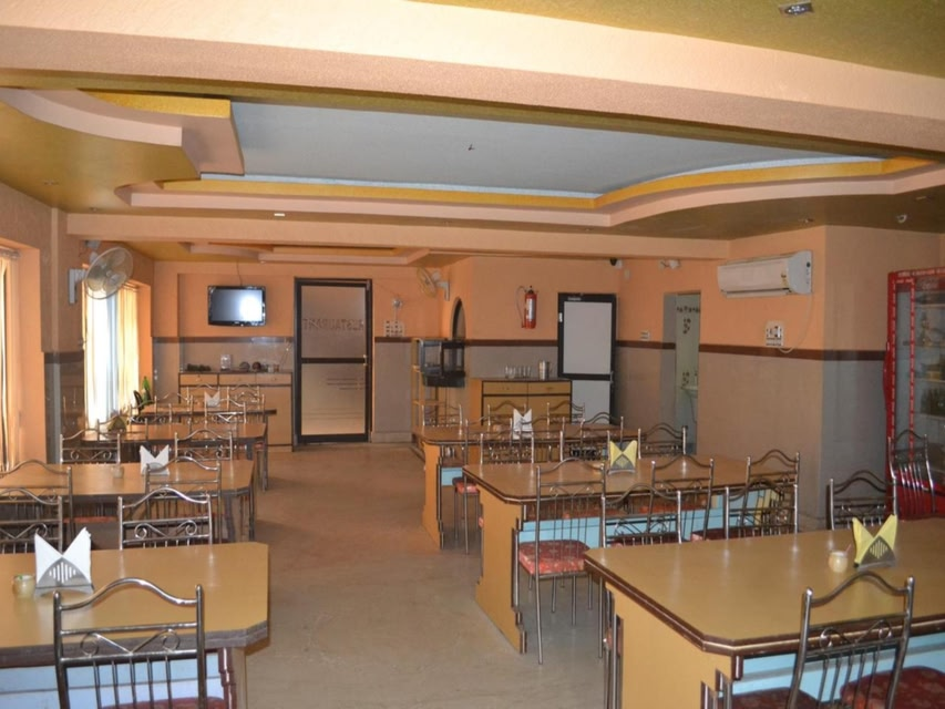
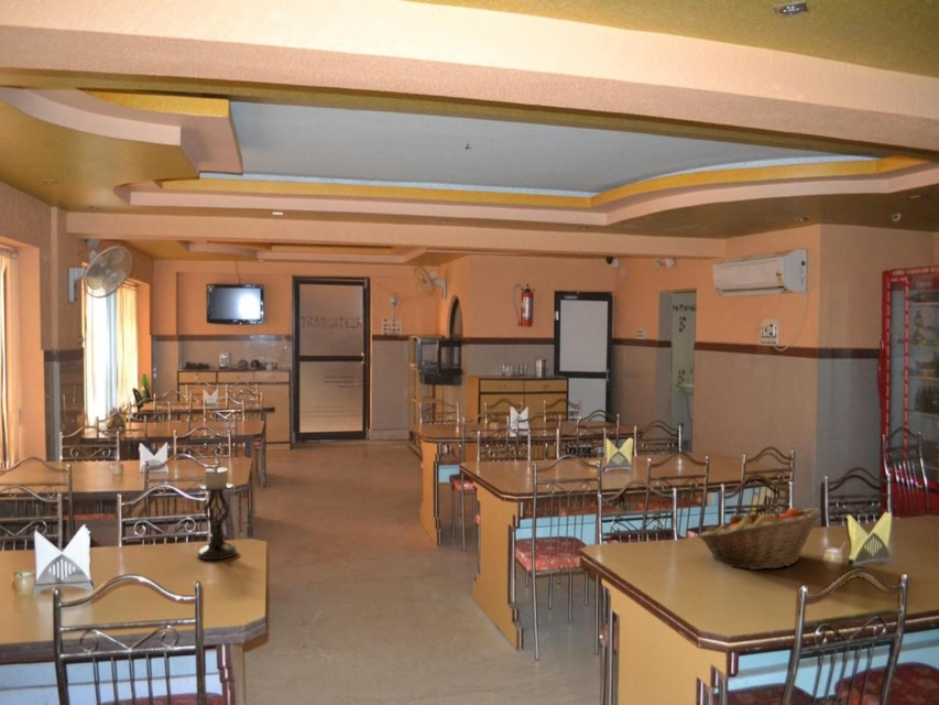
+ candle holder (217, 509)
+ fruit basket (760, 532)
